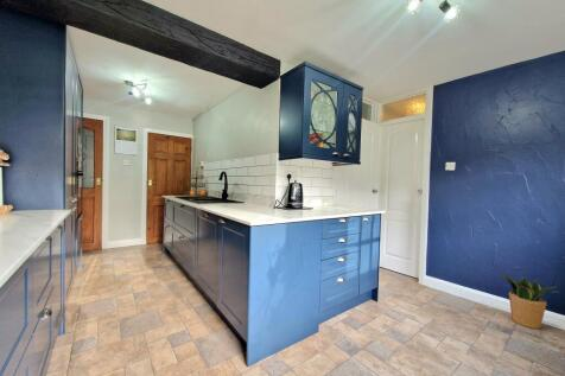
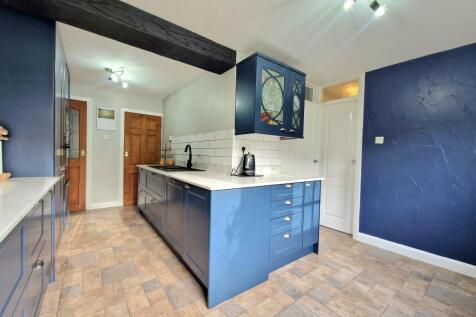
- potted plant (527, 301)
